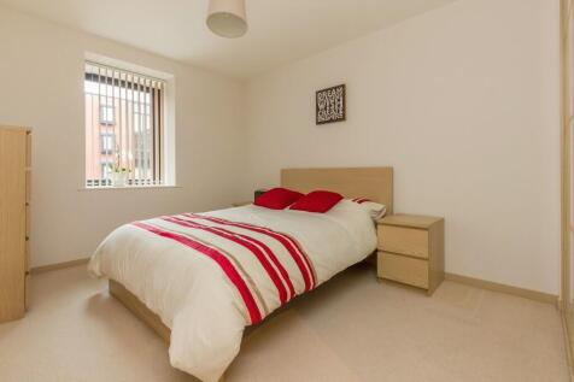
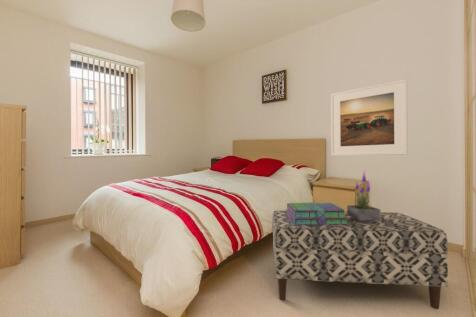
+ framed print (365, 121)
+ bench (345, 252)
+ potted plant (362, 195)
+ stack of books (313, 212)
